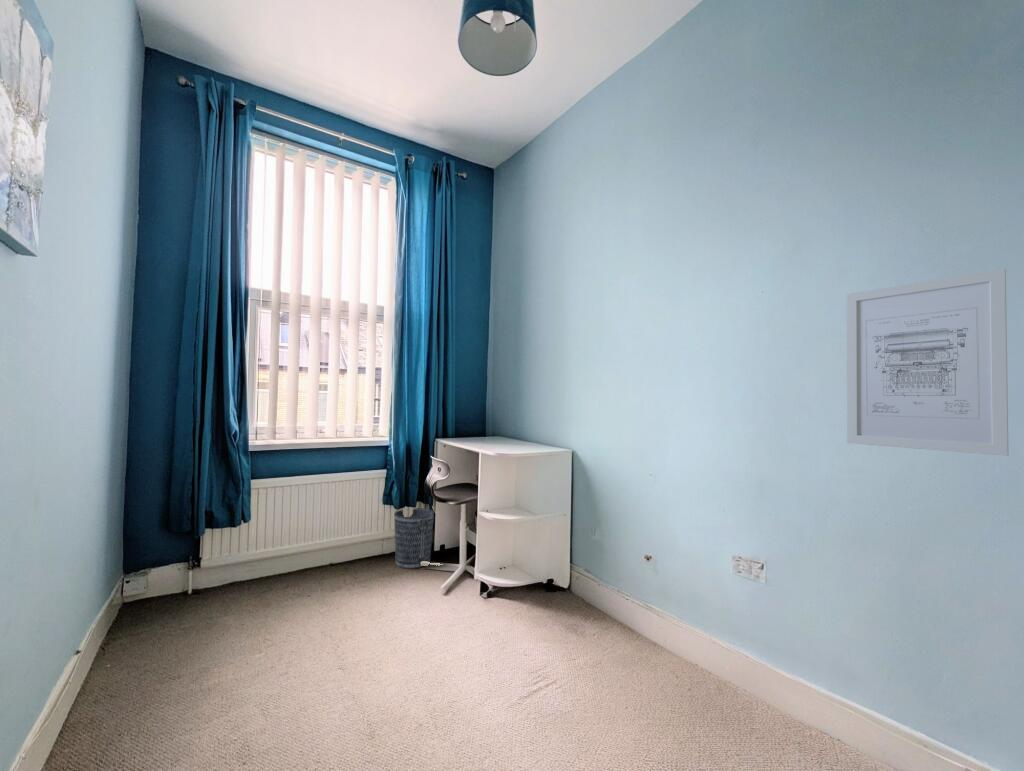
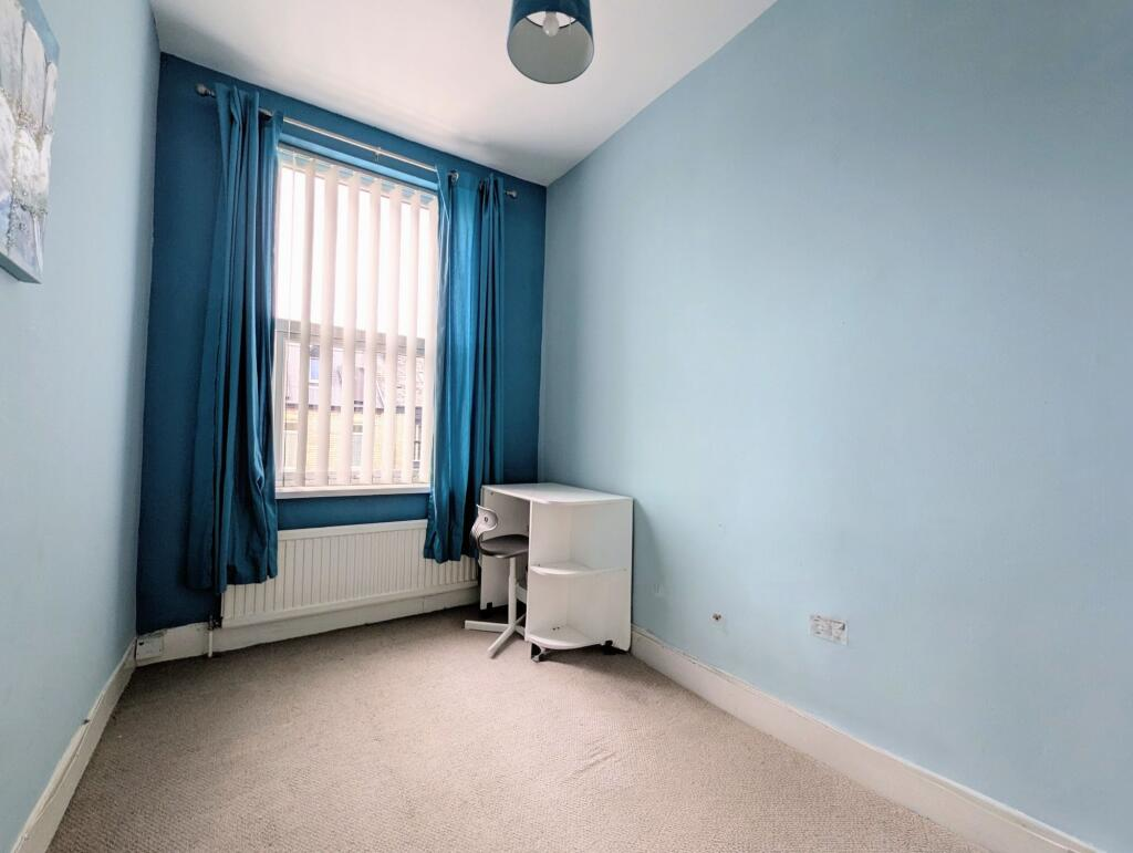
- wastebasket (413, 537)
- wall art (918, 365)
